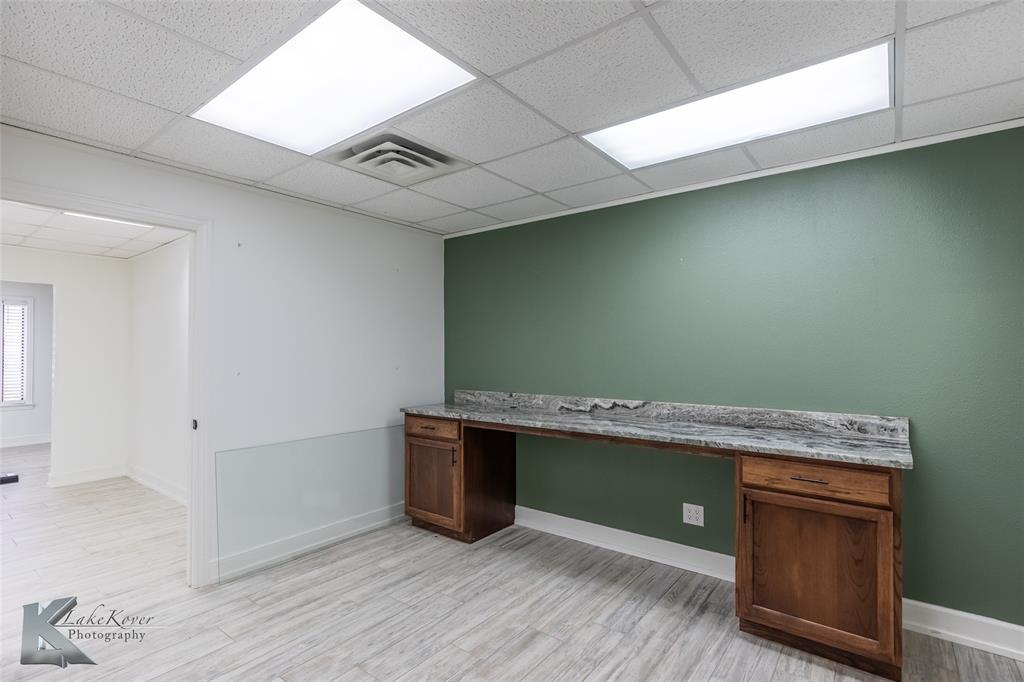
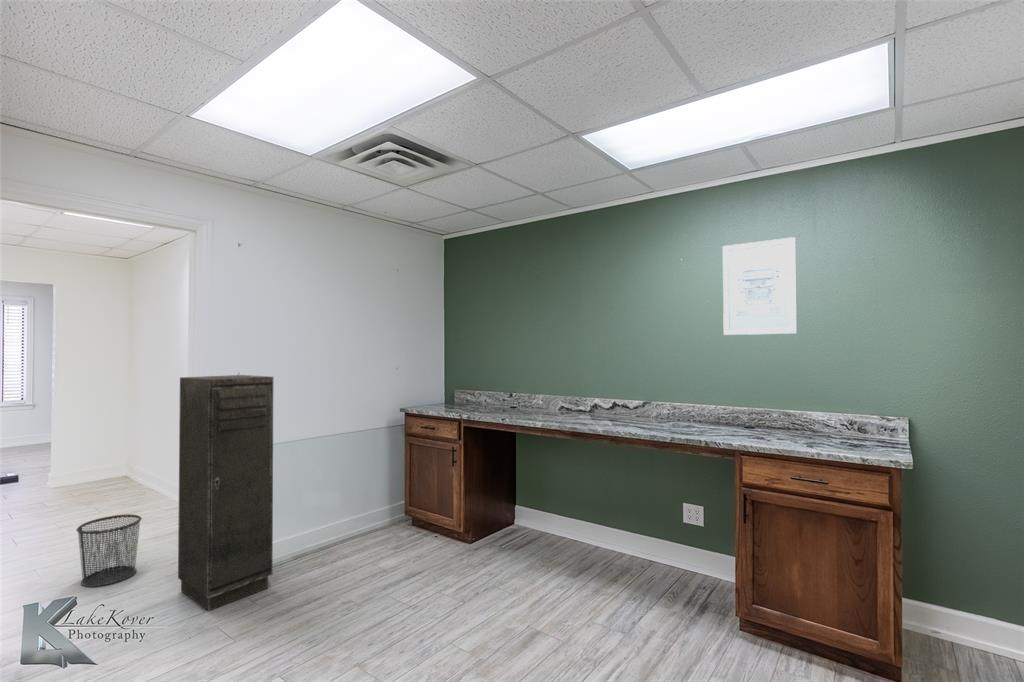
+ waste bin (109, 549)
+ storage cabinet (226, 483)
+ wall art (758, 288)
